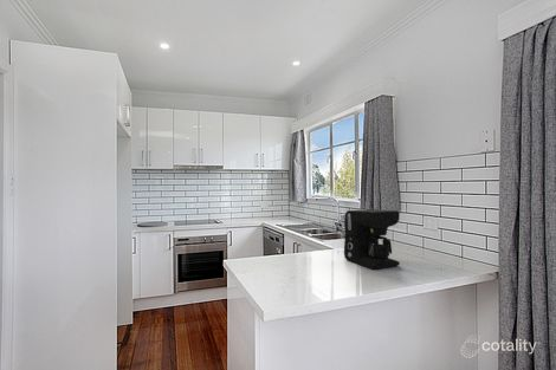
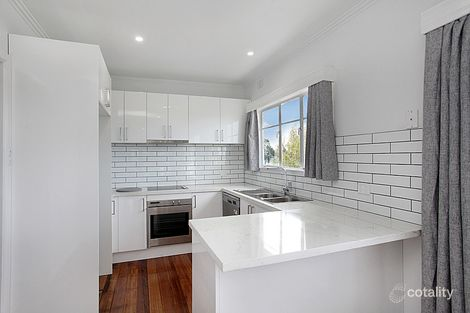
- coffee maker (371, 236)
